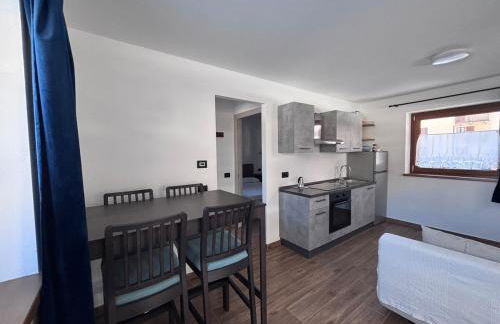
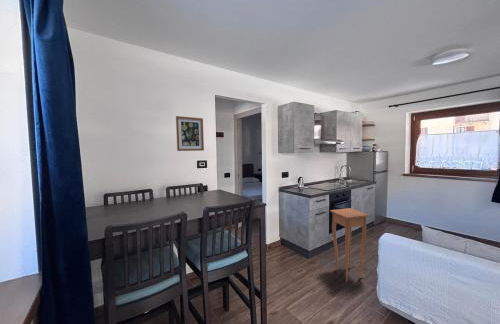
+ wall art (190, 134)
+ side table (348, 243)
